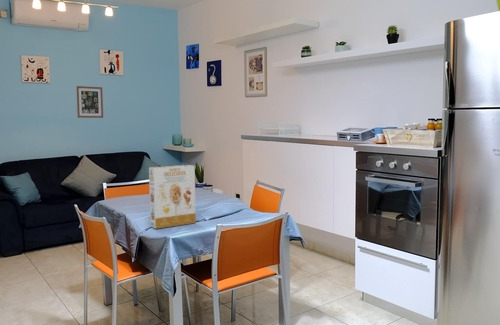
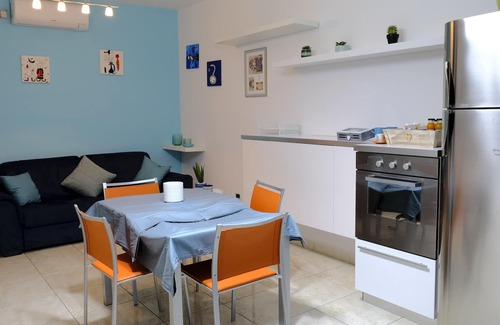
- wall art (90, 102)
- cereal box (172, 195)
